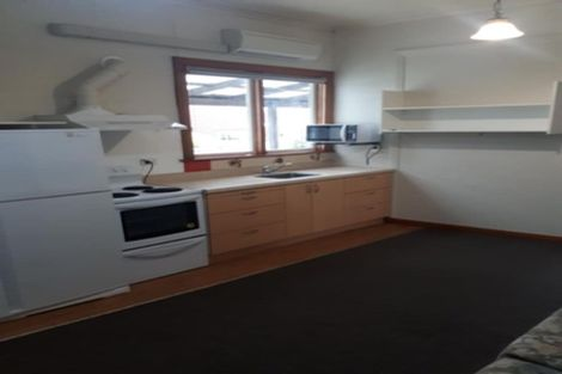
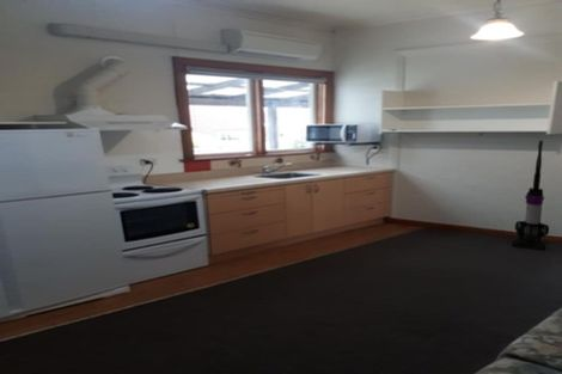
+ vacuum cleaner (534, 194)
